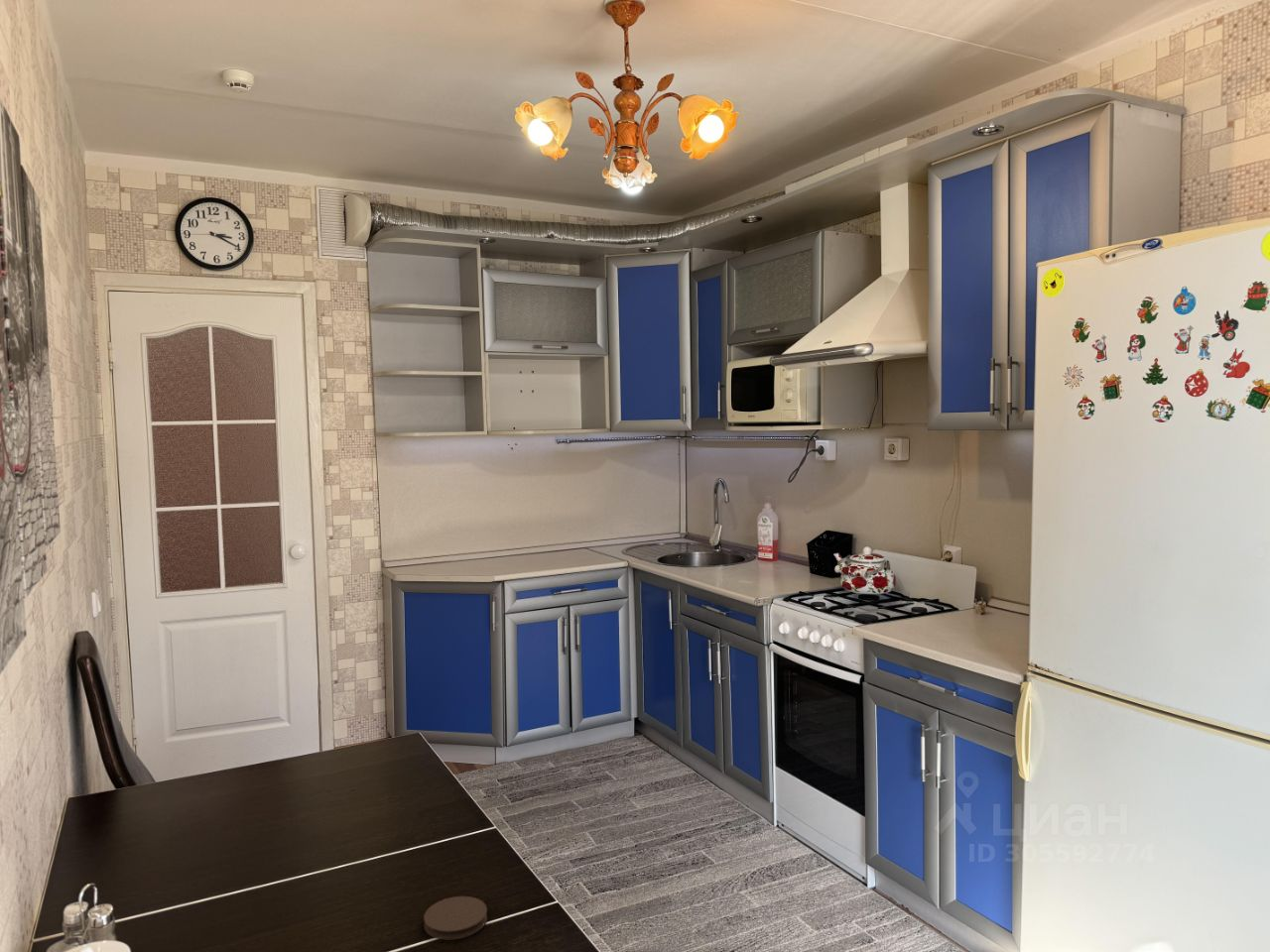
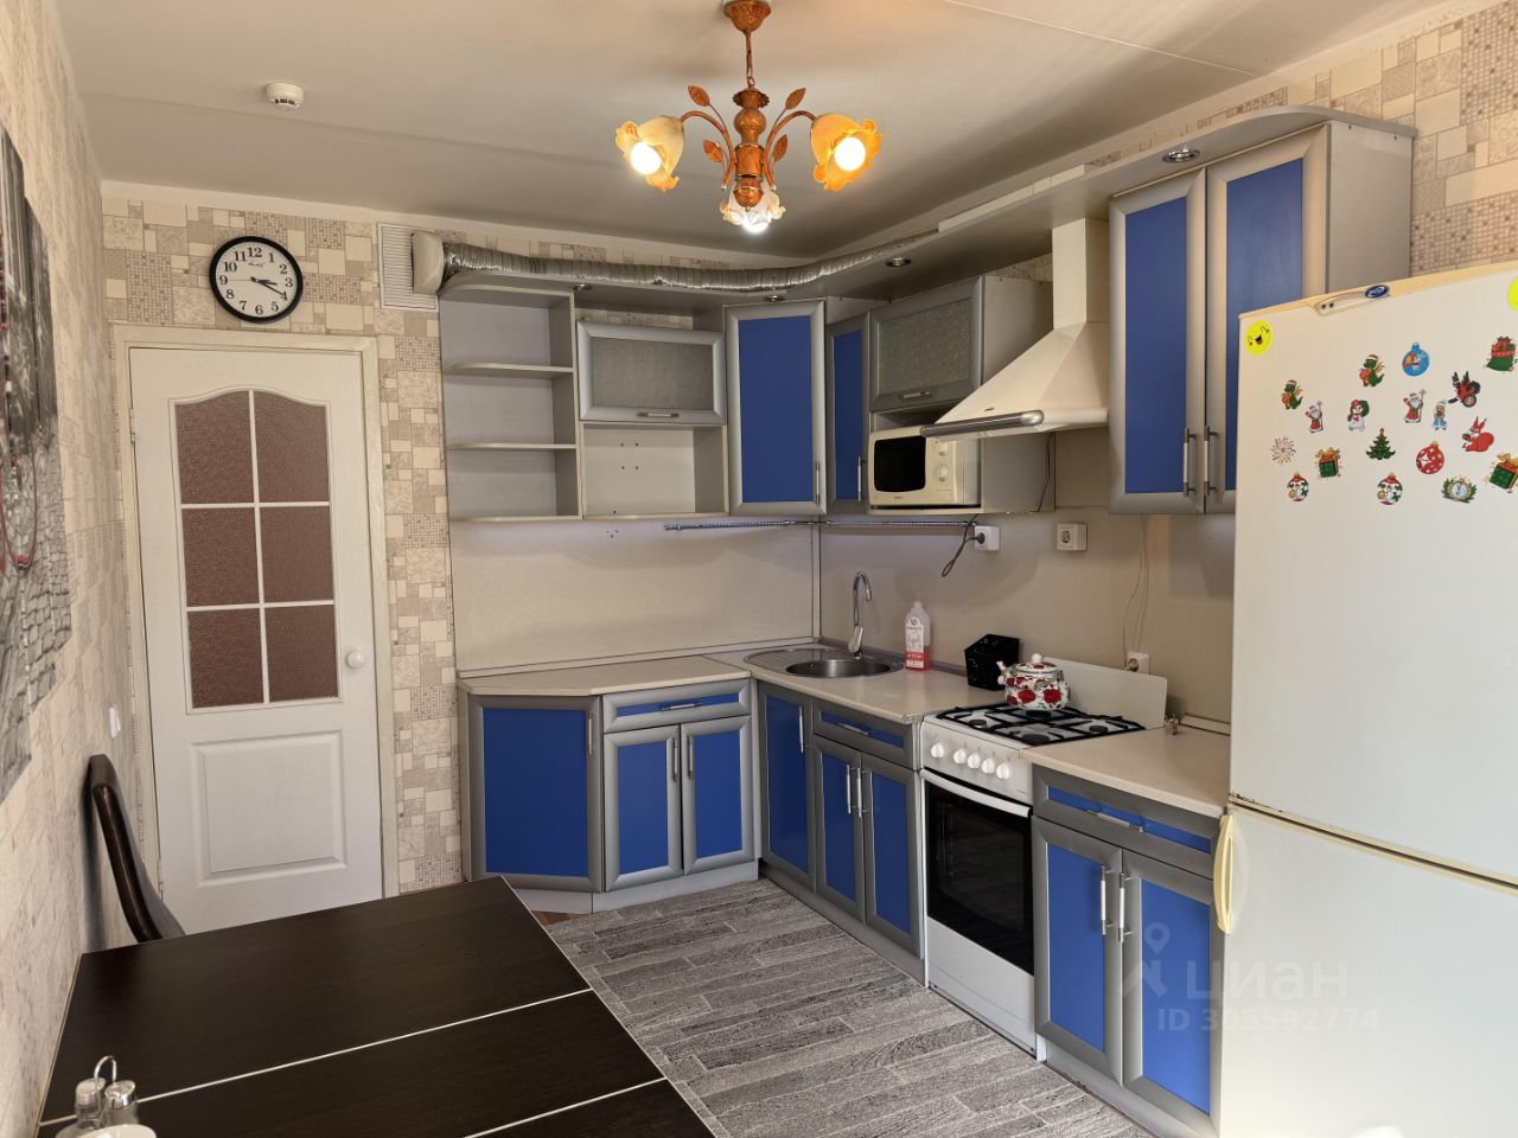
- coaster (455, 916)
